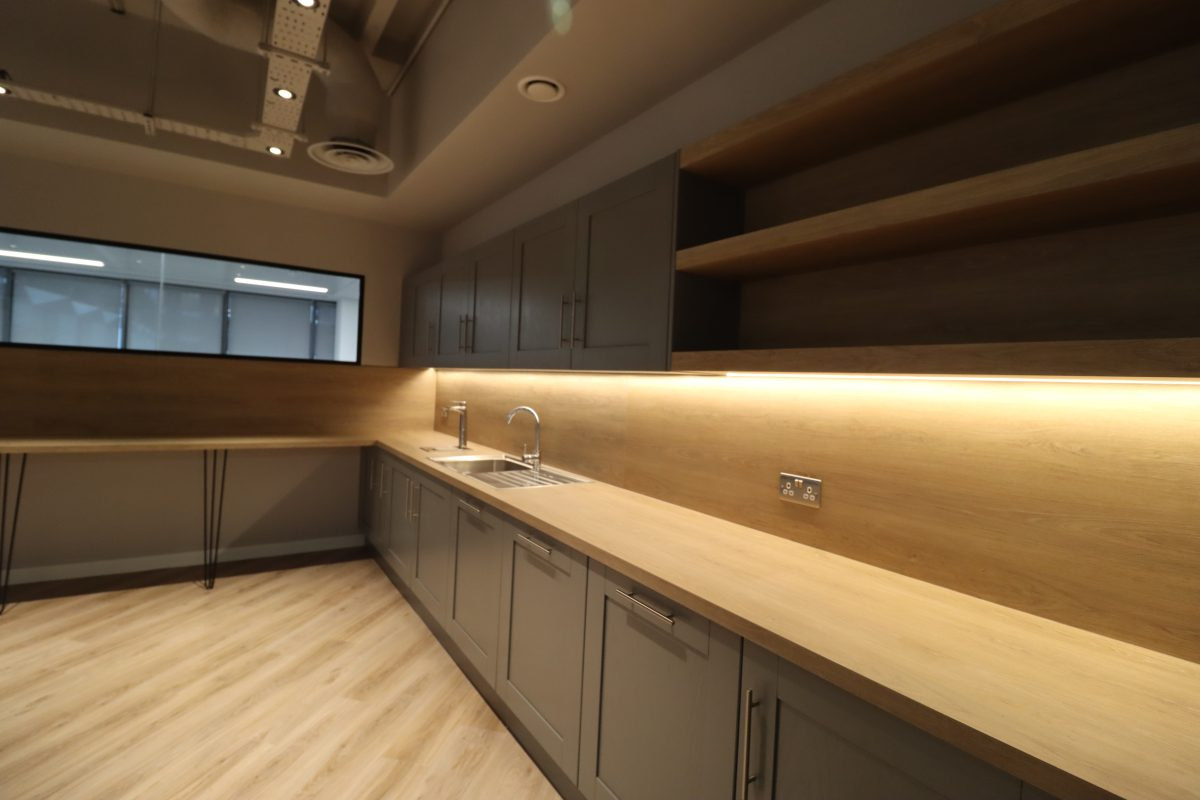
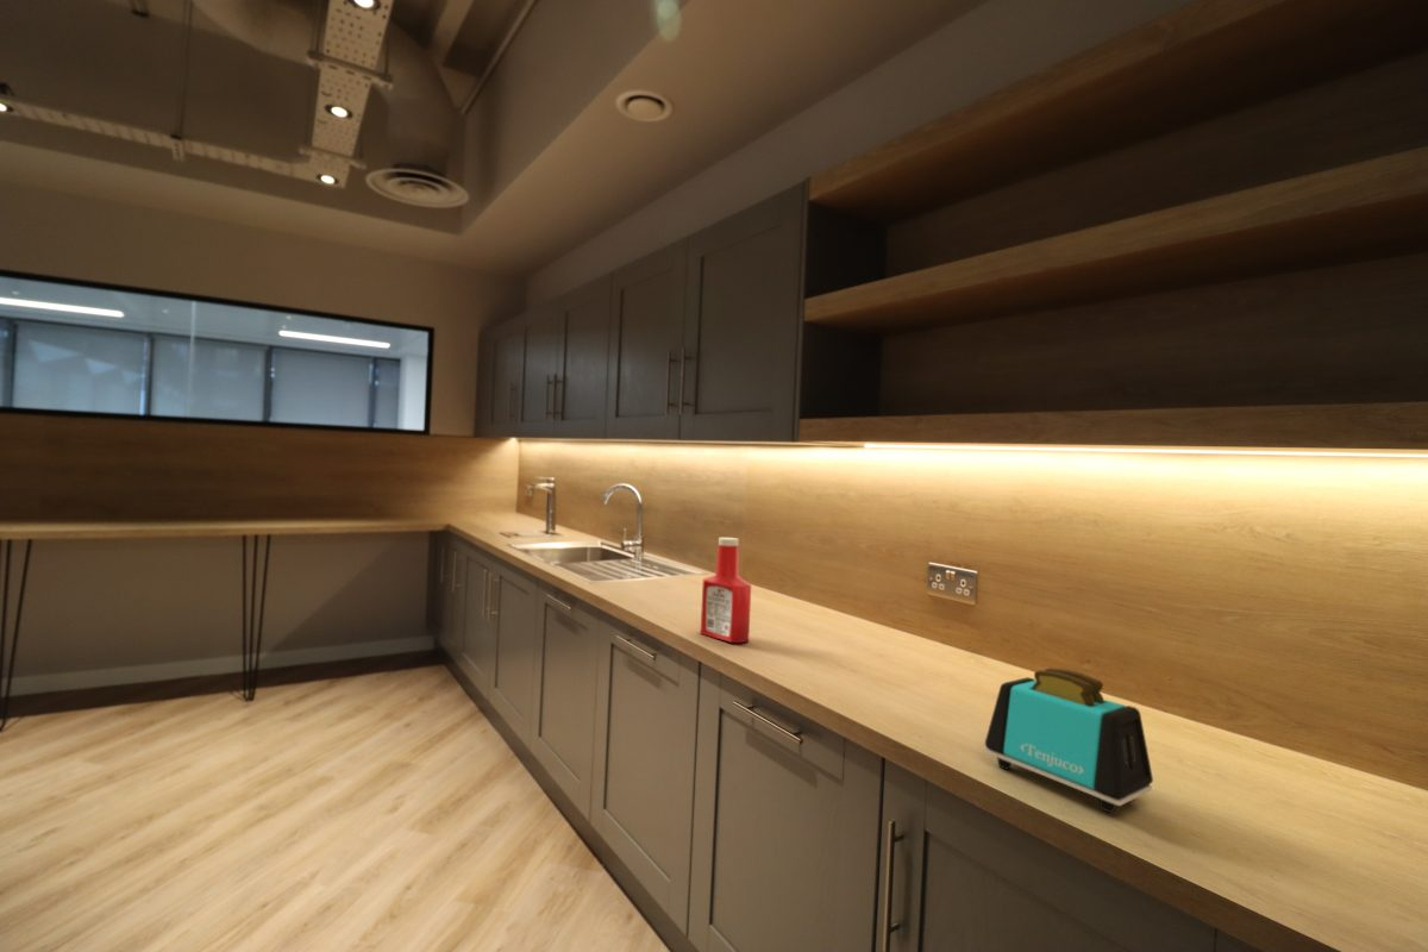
+ soap bottle (726, 587)
+ toaster (1065, 727)
